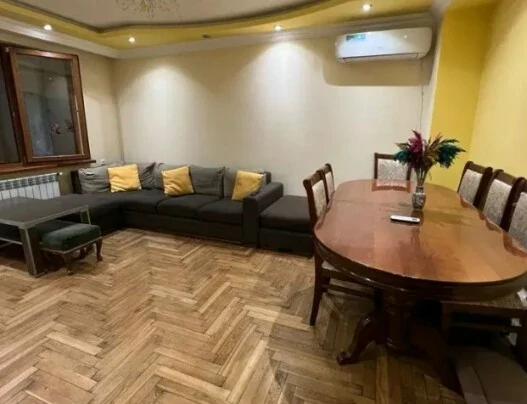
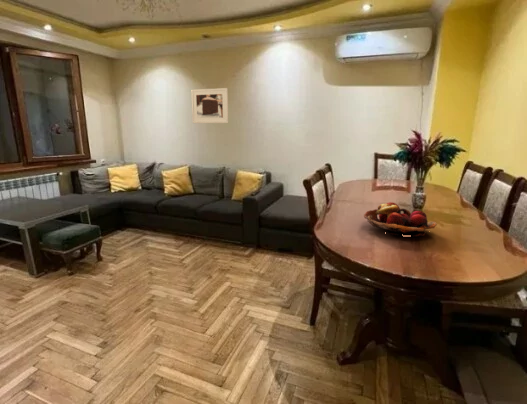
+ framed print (209, 106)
+ fruit basket (396, 217)
